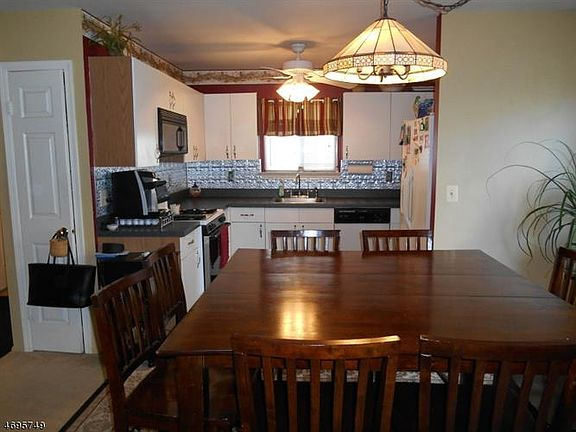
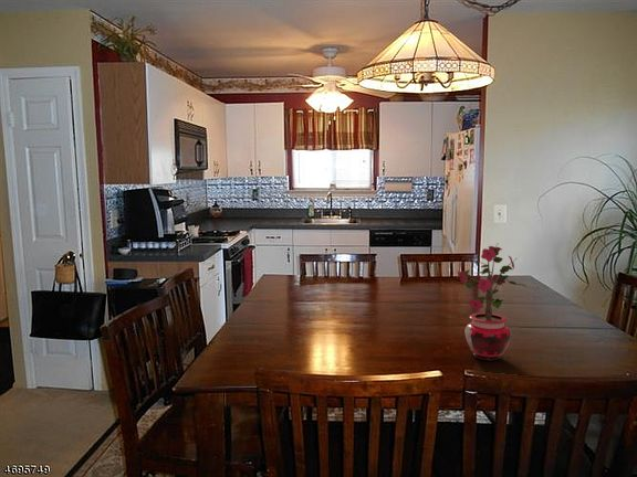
+ potted plant (491, 301)
